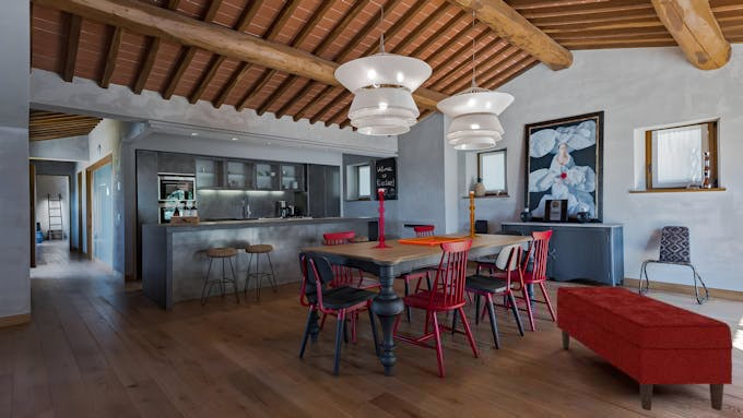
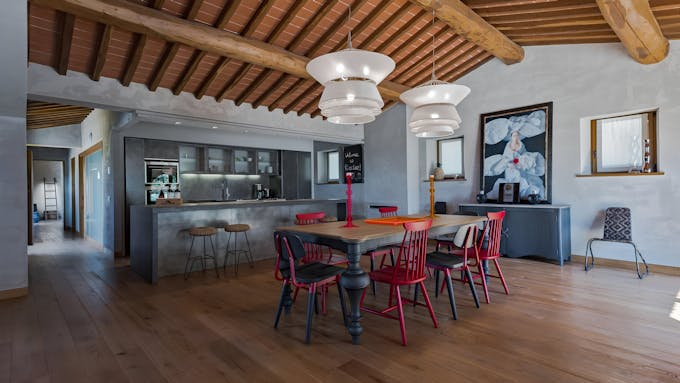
- bench (627, 336)
